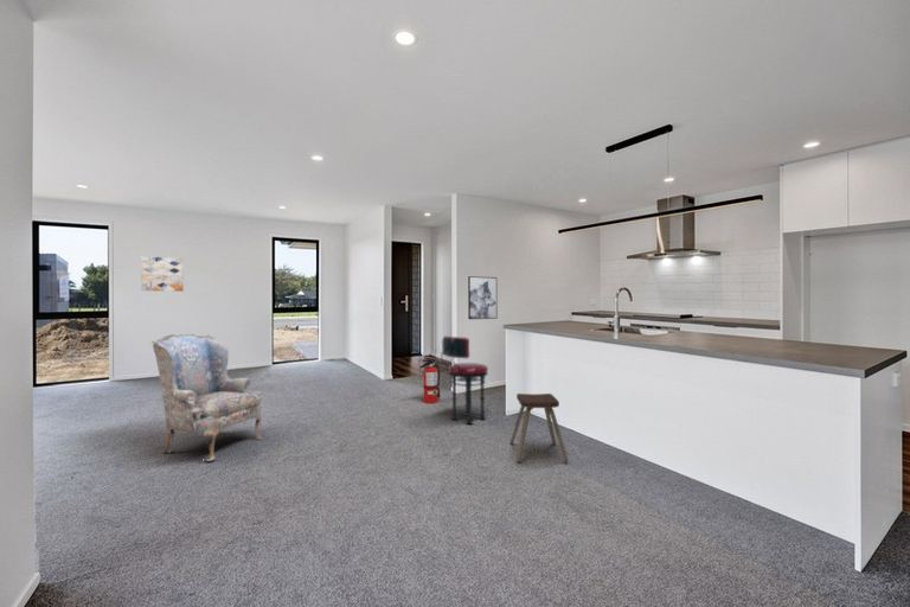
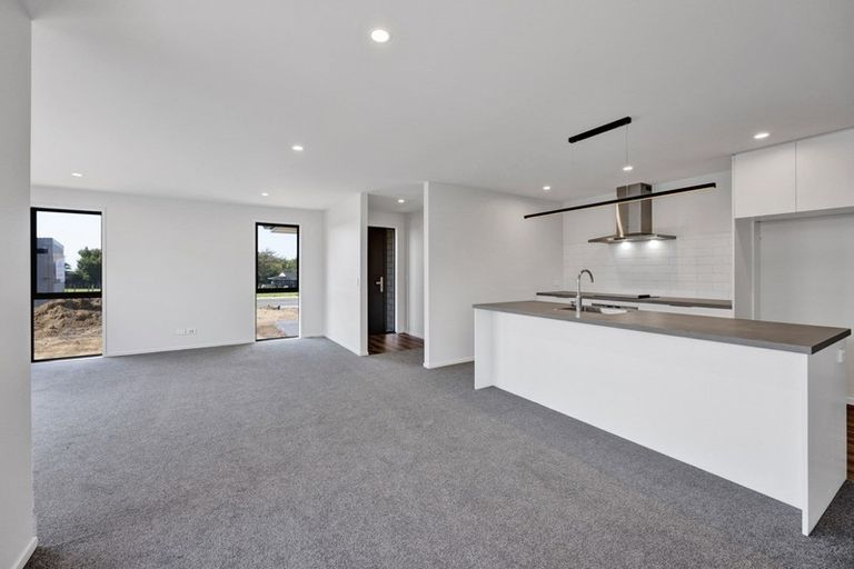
- wall art (482, 298)
- music stool (527, 423)
- fire extinguisher (431, 381)
- stool (464, 377)
- wall art (162, 274)
- armchair (209, 389)
